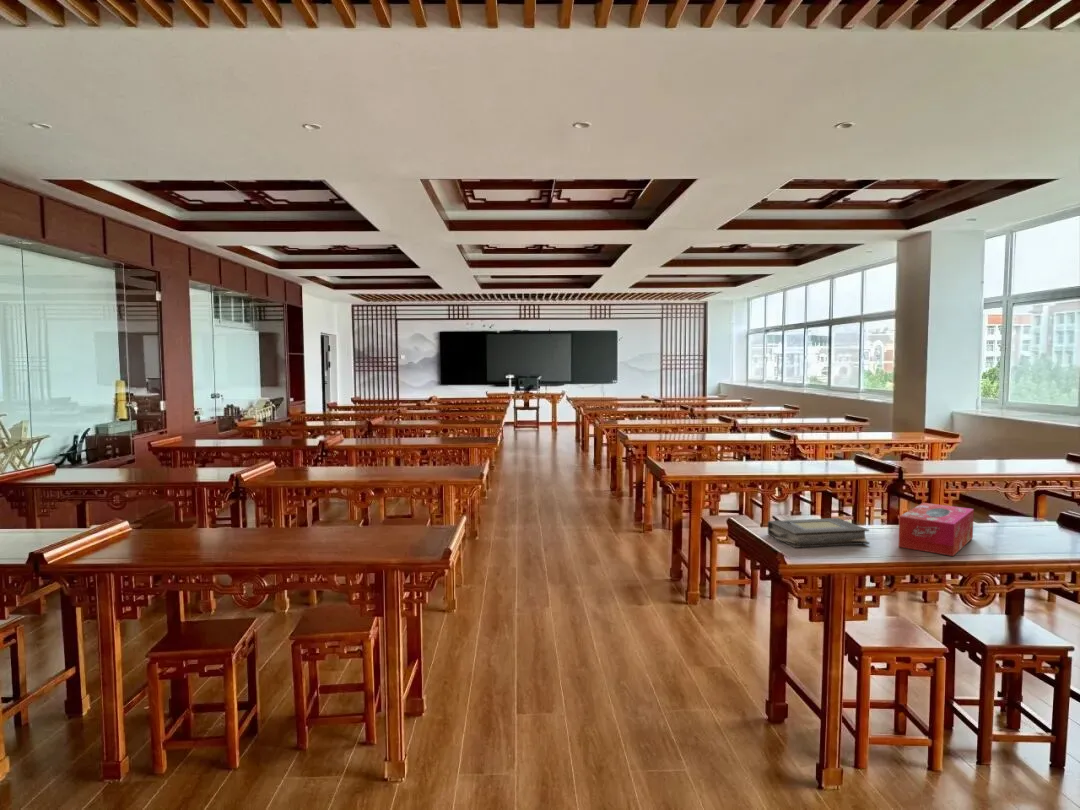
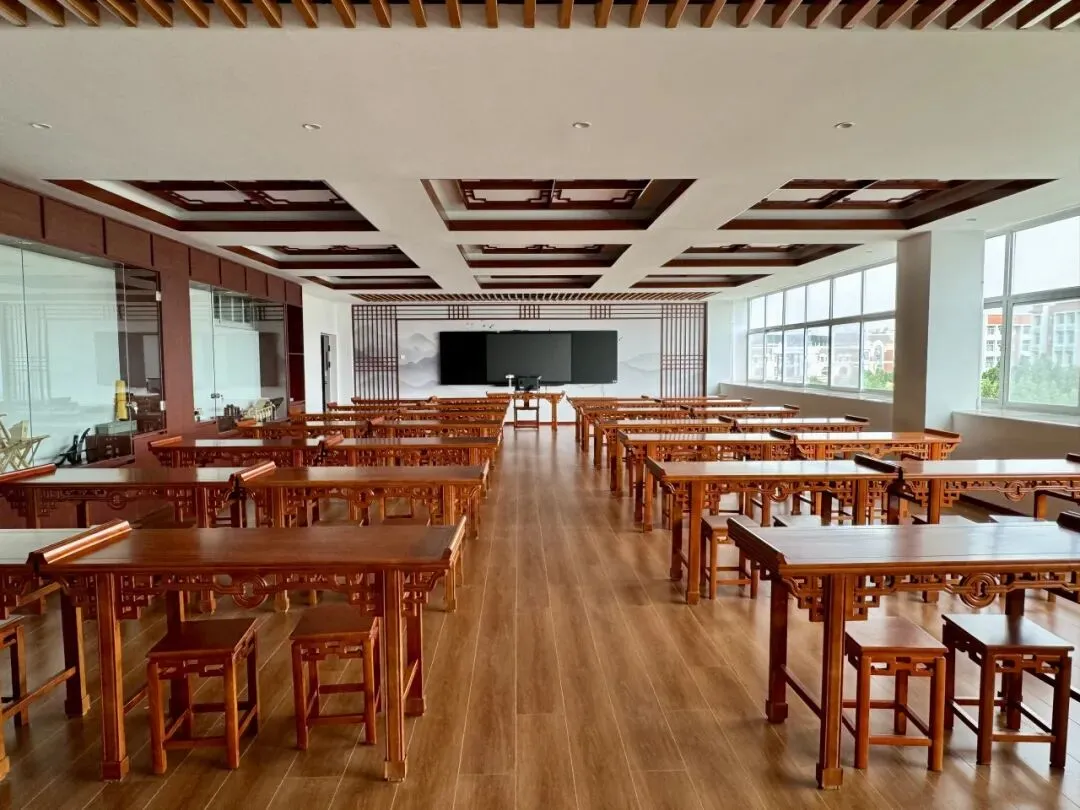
- tissue box (937, 527)
- book (817, 532)
